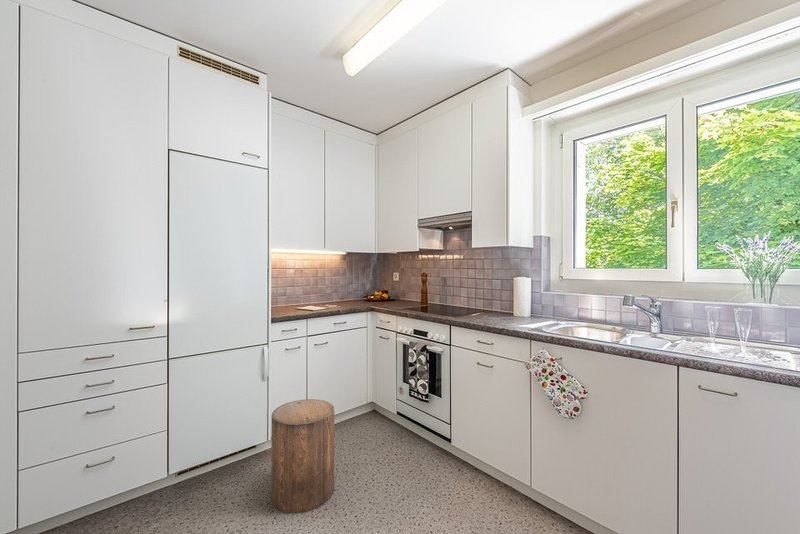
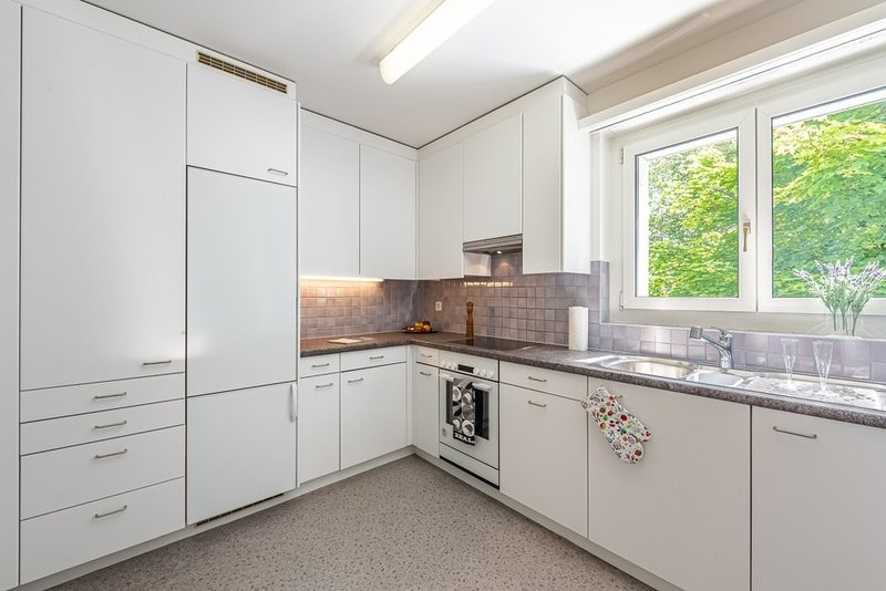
- stool (303, 451)
